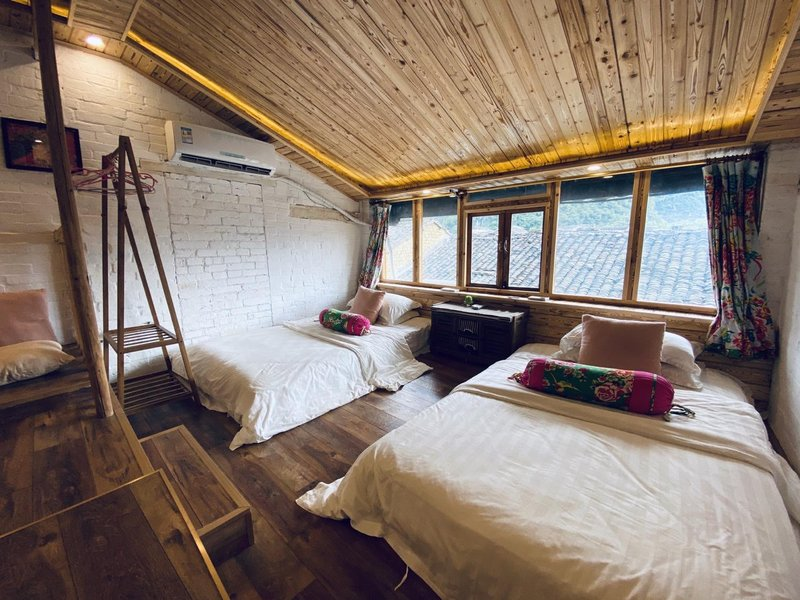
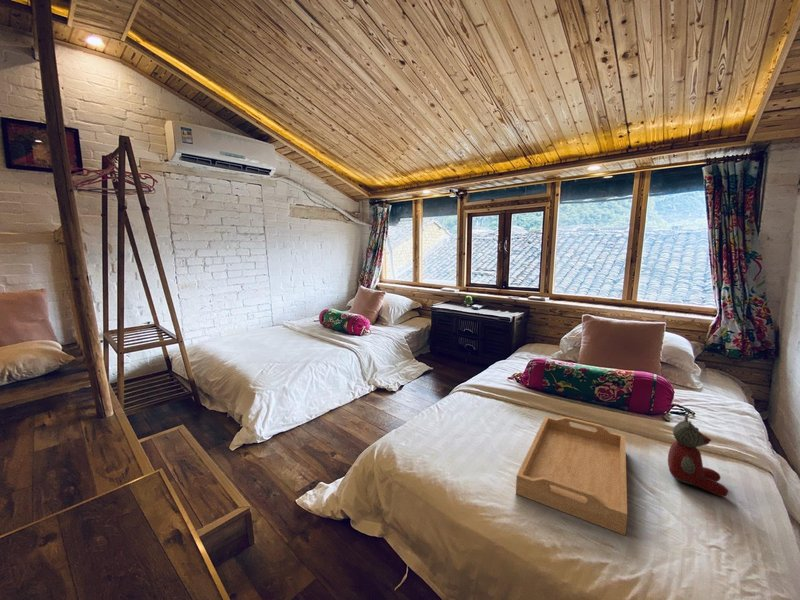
+ stuffed bear (697, 451)
+ serving tray (576, 459)
